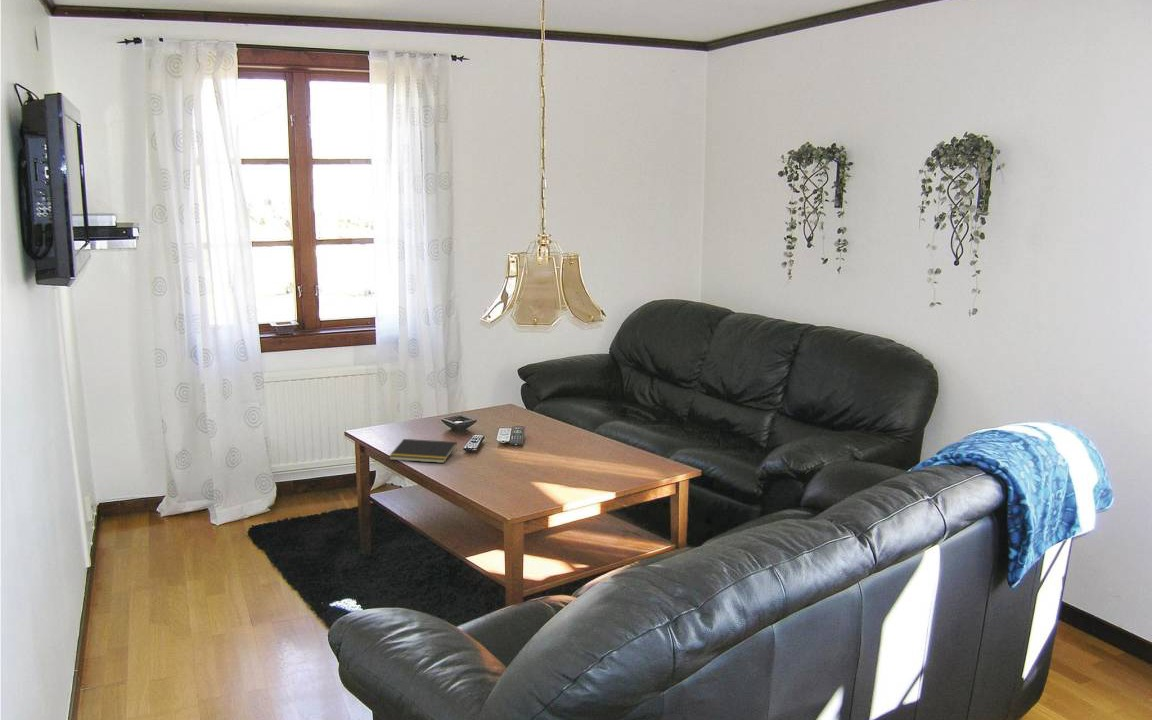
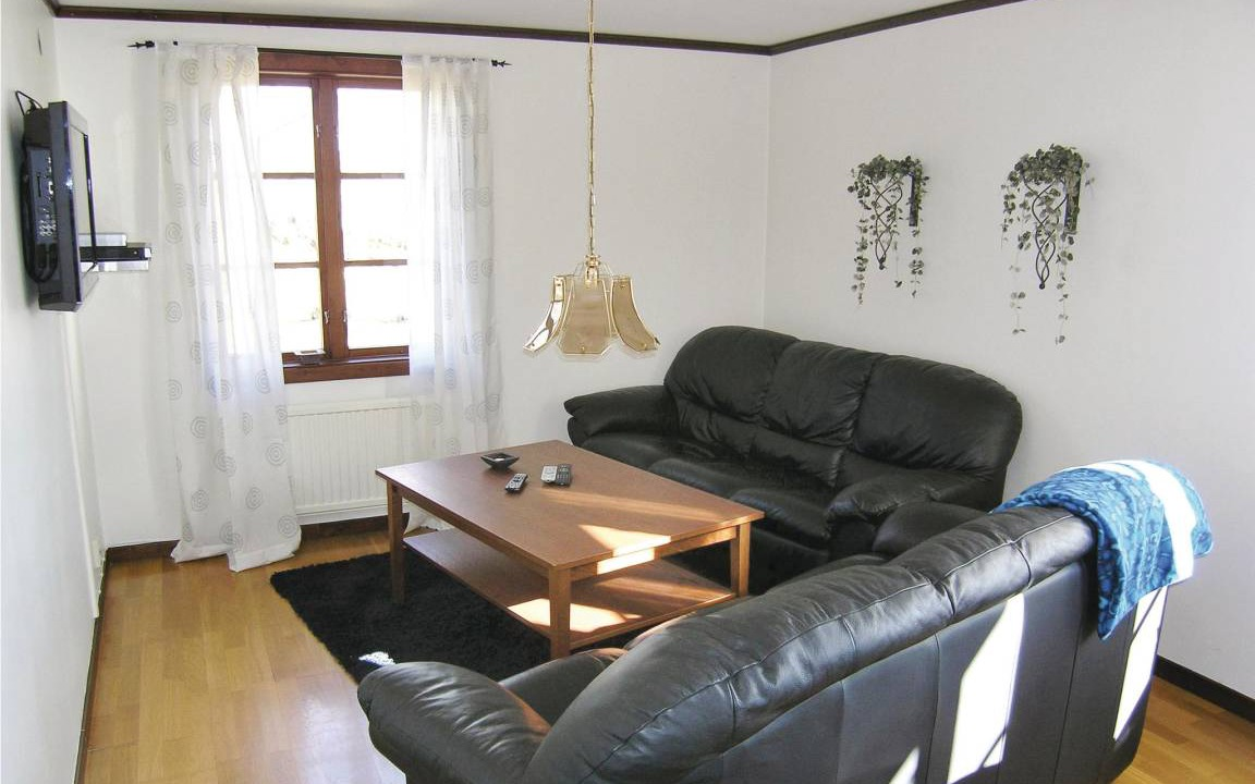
- notepad (423, 450)
